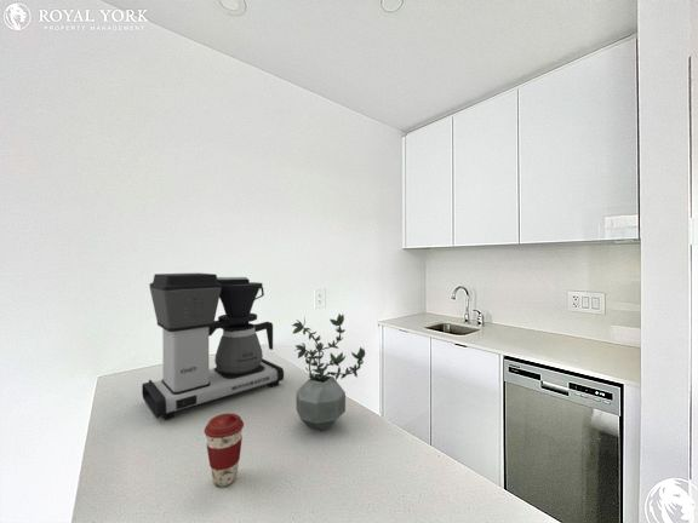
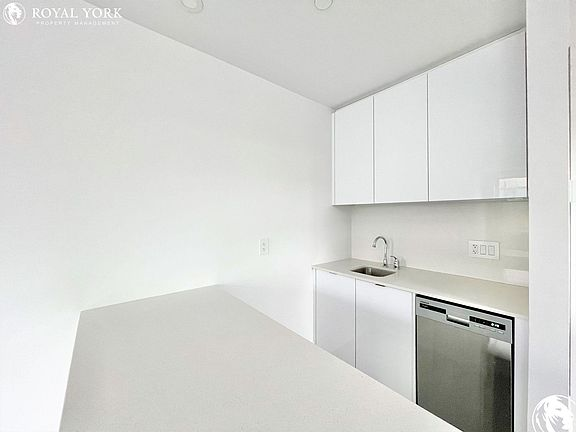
- coffee maker (217, 328)
- potted plant (326, 368)
- coffee cup (224, 449)
